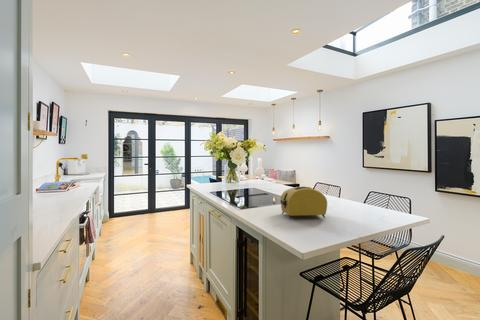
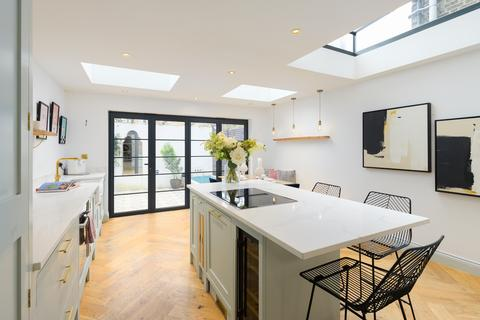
- toaster (302, 201)
